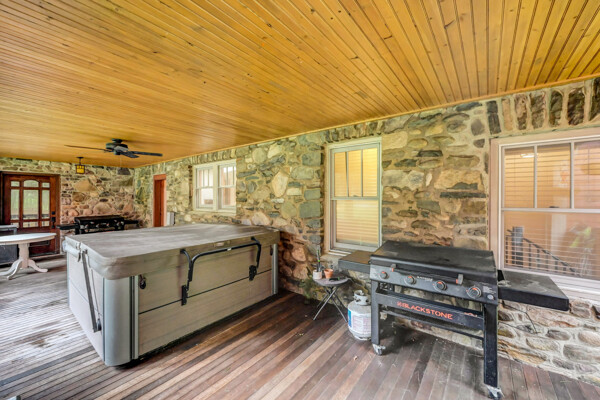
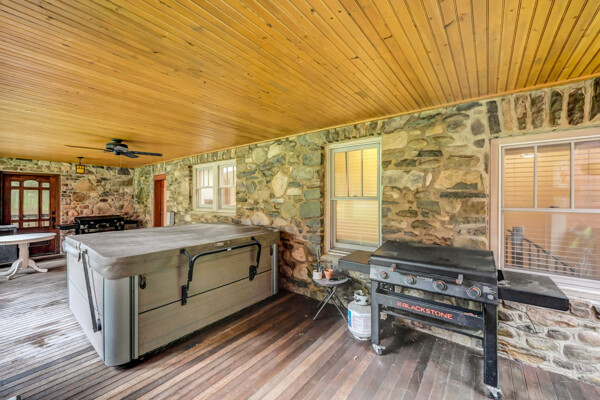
- potted plant (309, 289)
